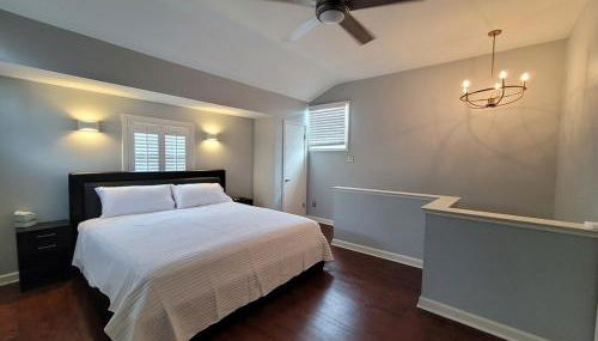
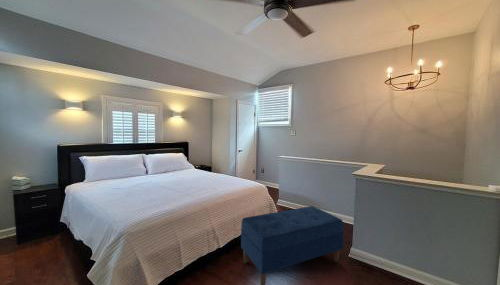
+ bench (292, 240)
